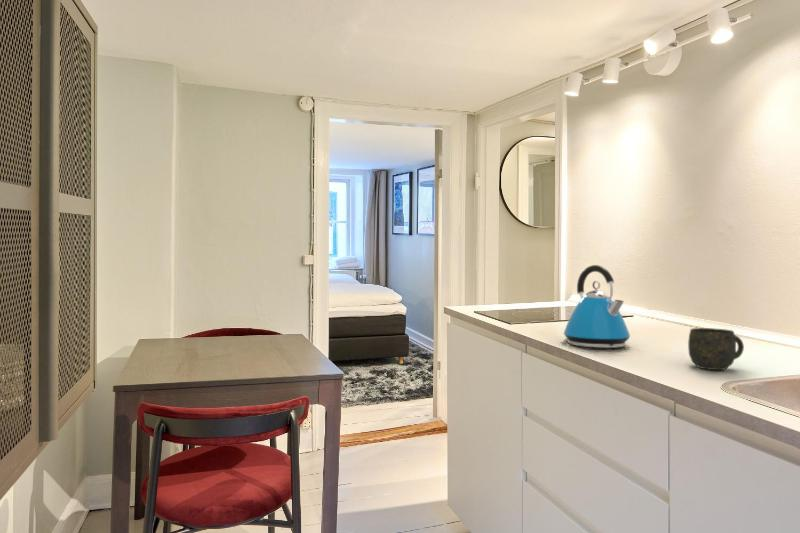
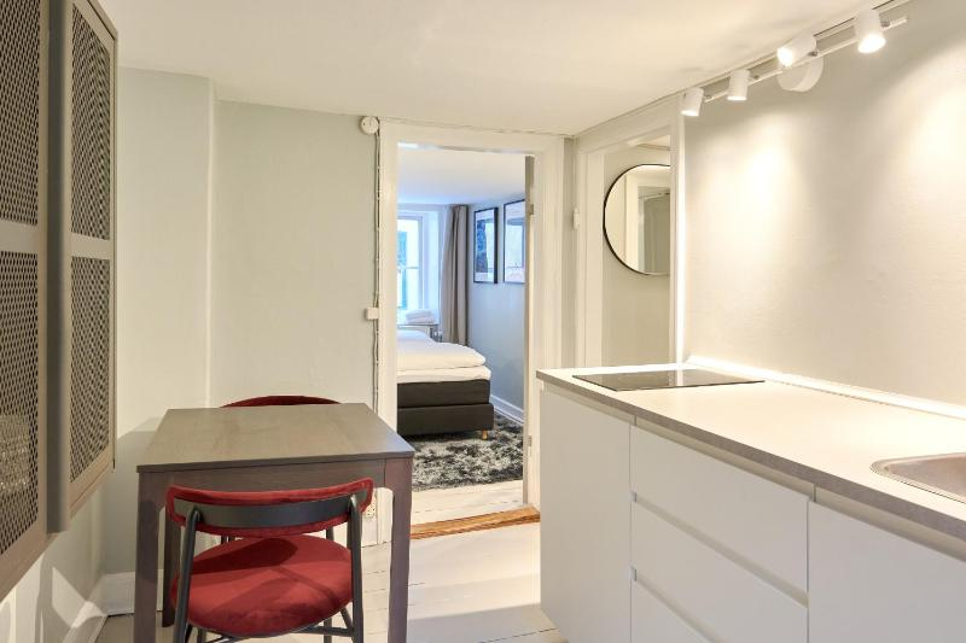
- mug (717, 348)
- kettle (594, 304)
